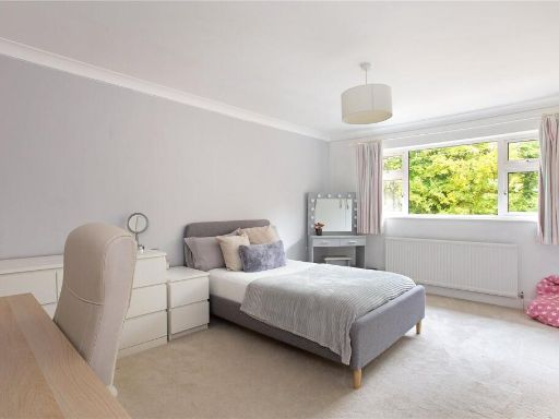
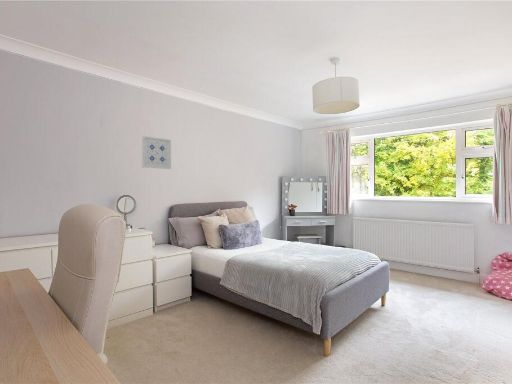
+ wall art (157, 153)
